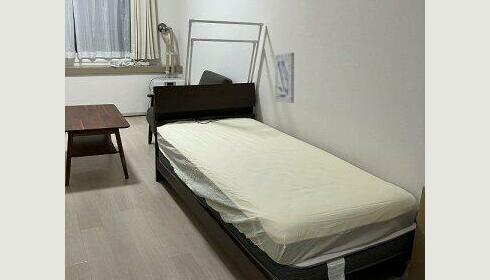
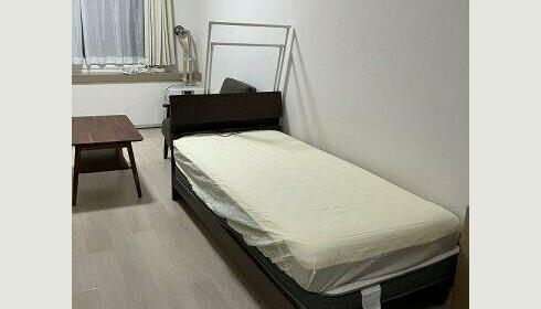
- wall art (284, 78)
